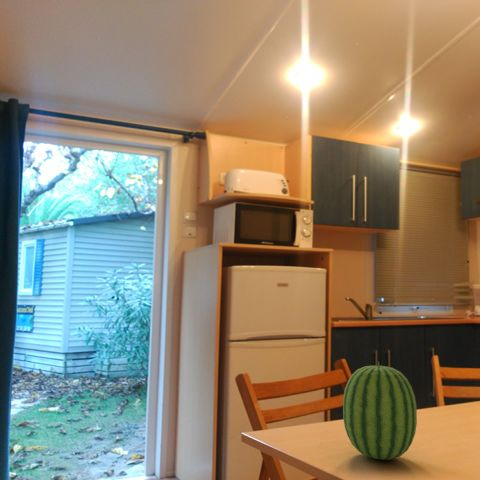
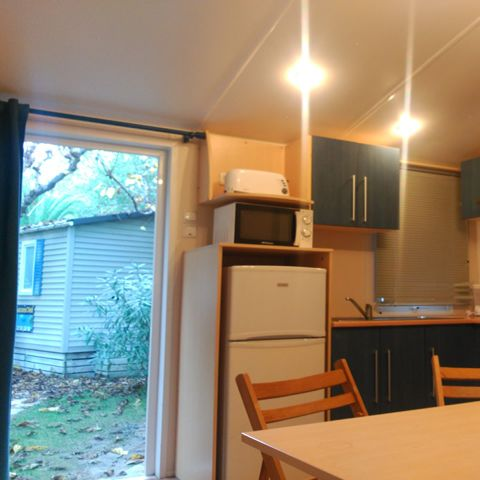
- fruit (379, 408)
